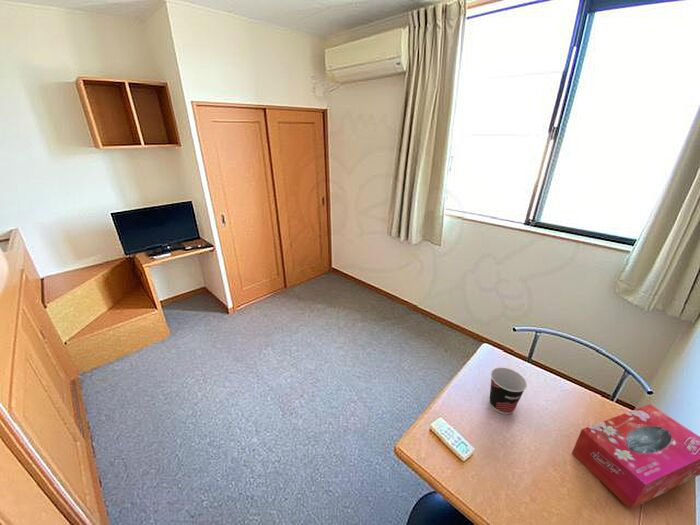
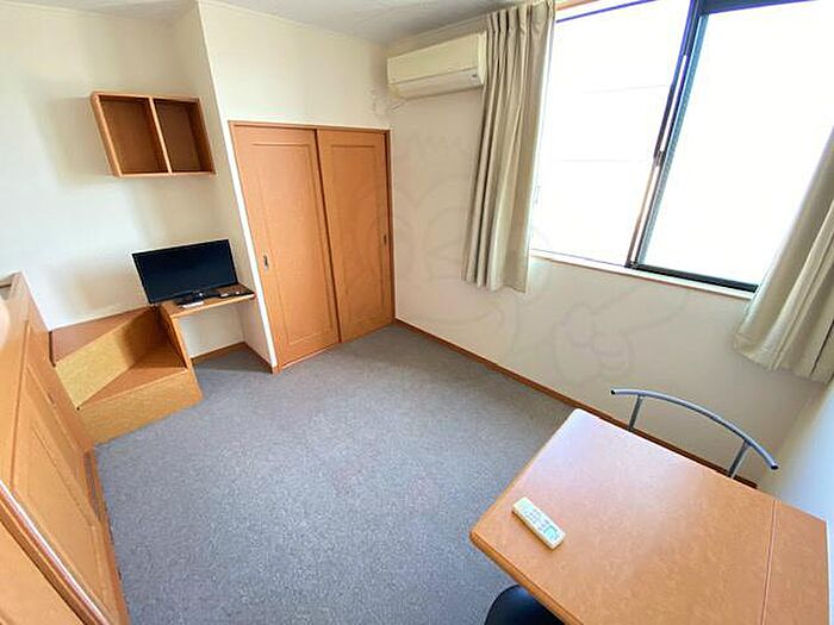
- tissue box (641, 451)
- cup (504, 392)
